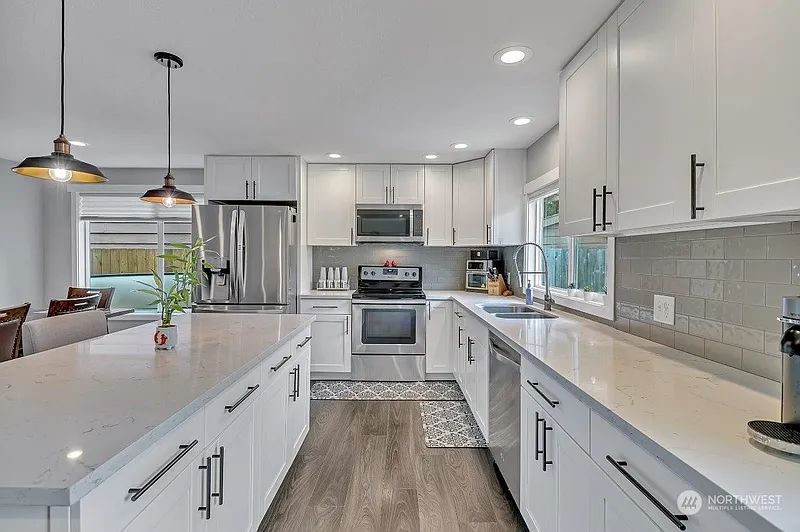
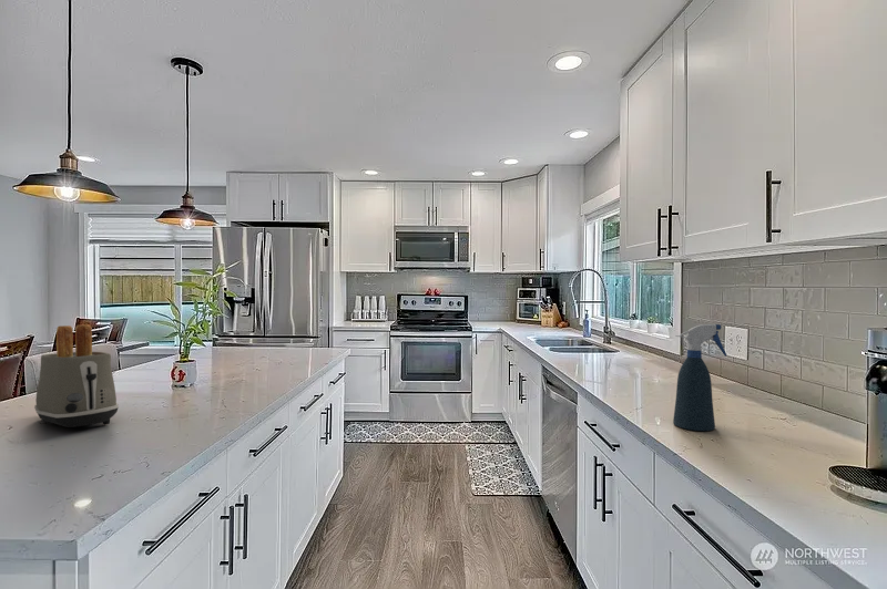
+ toaster (75, 372)
+ spray bottle (695, 374)
